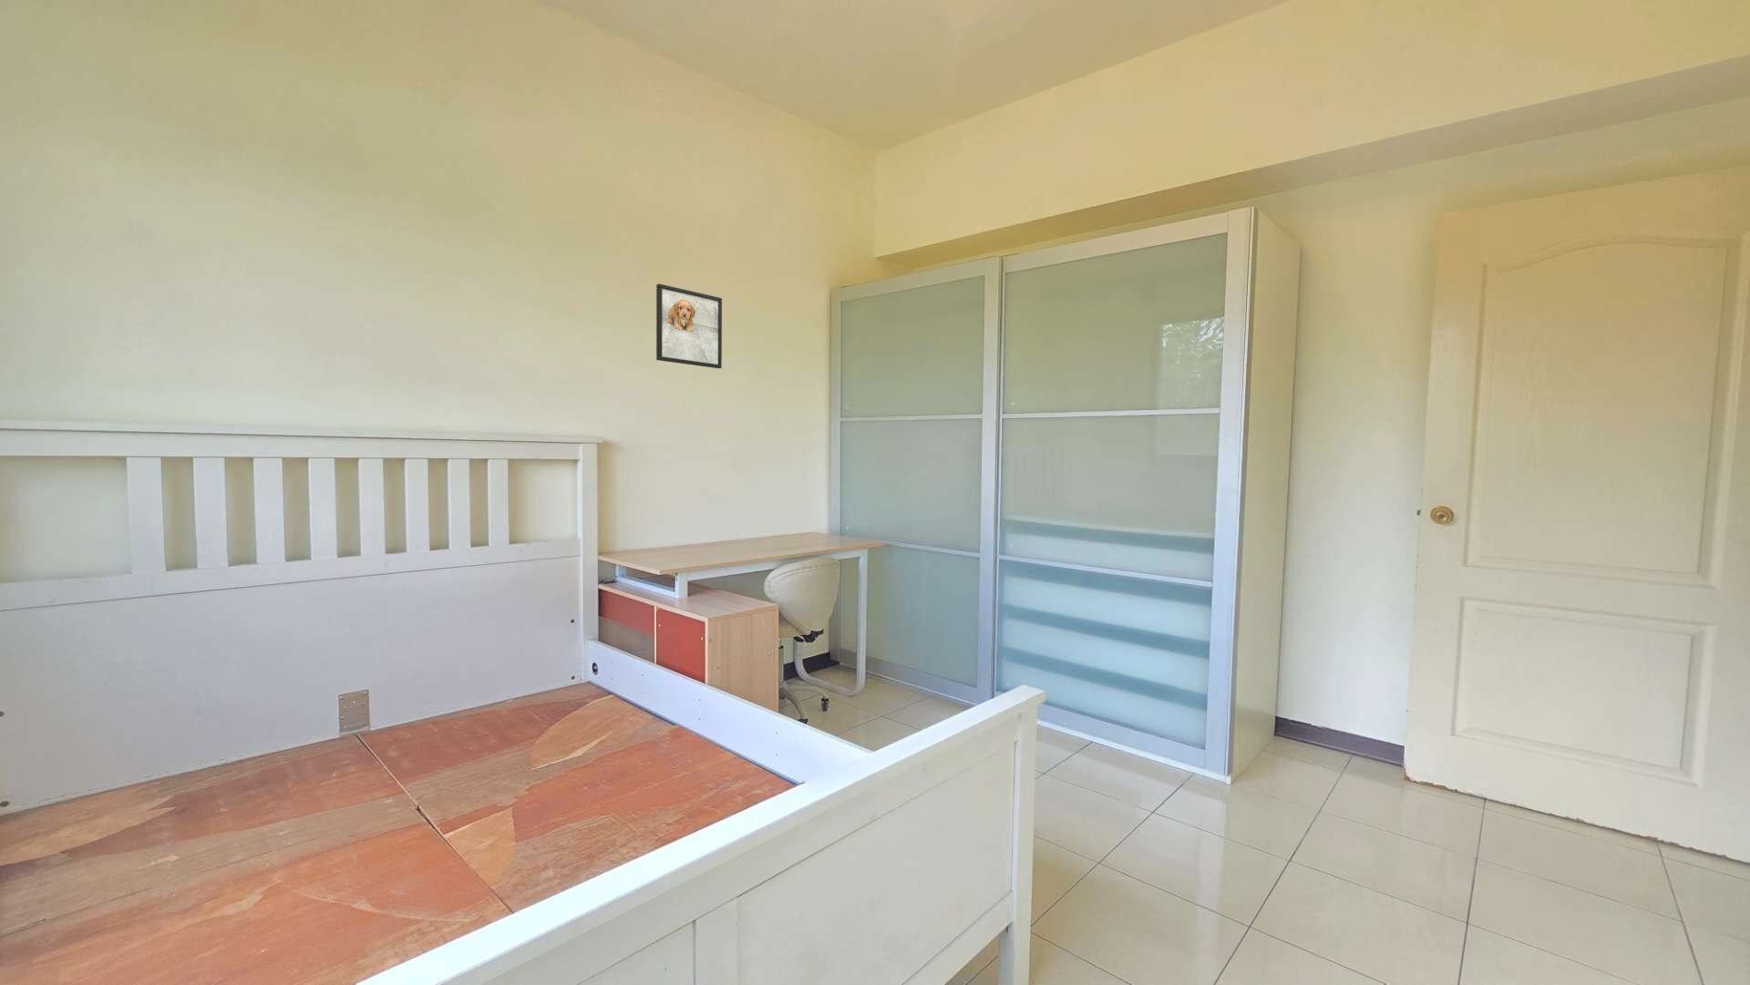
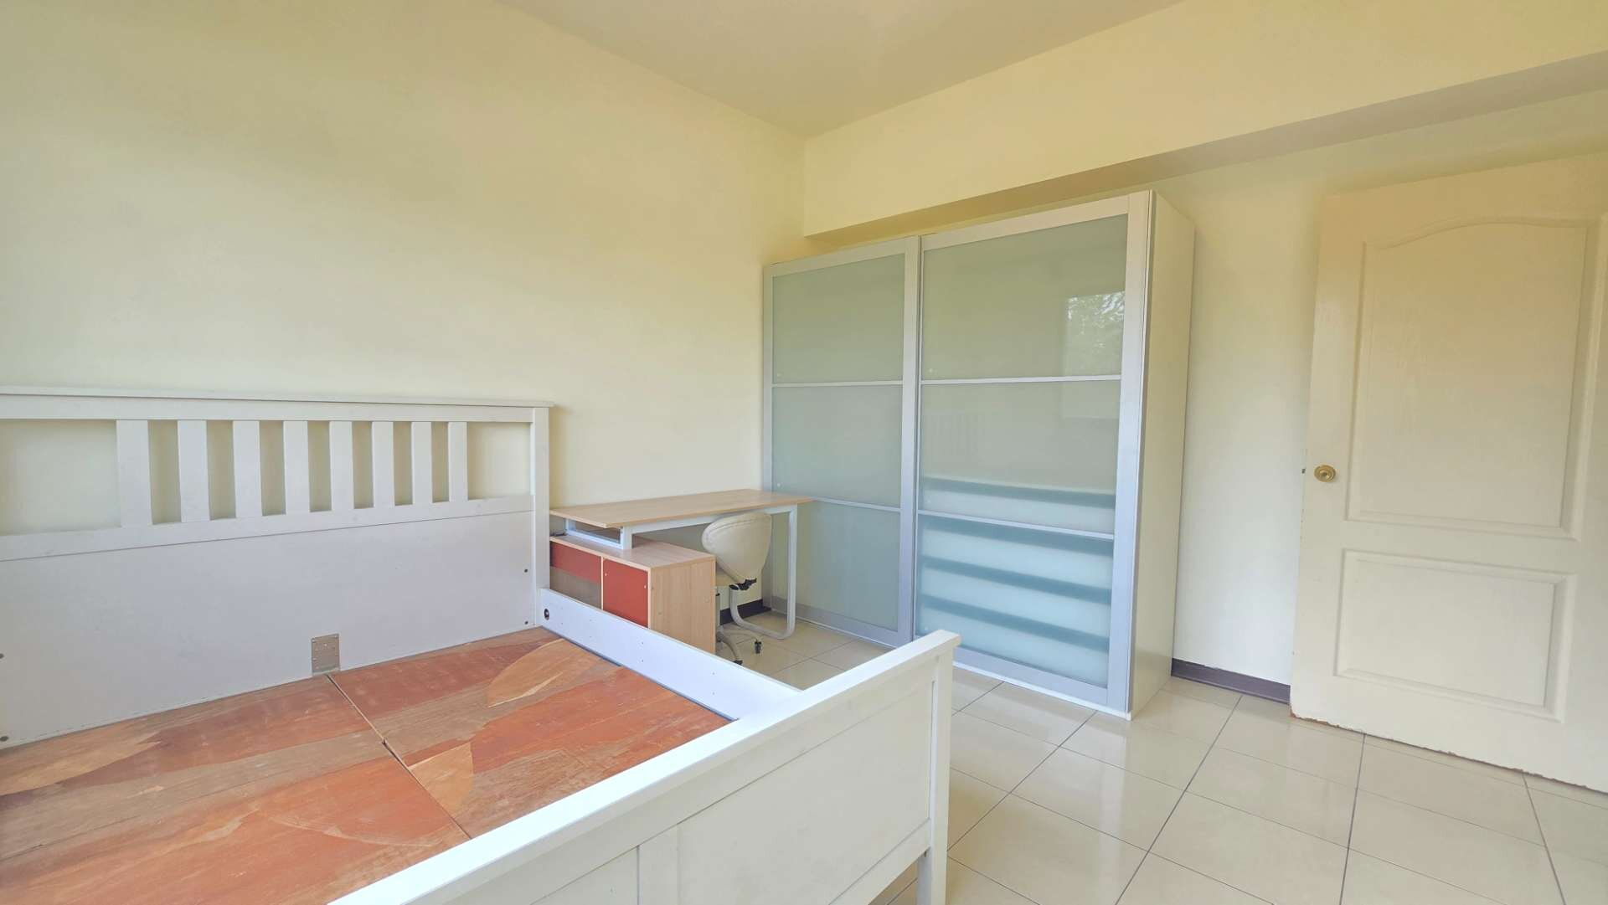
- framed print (690, 327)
